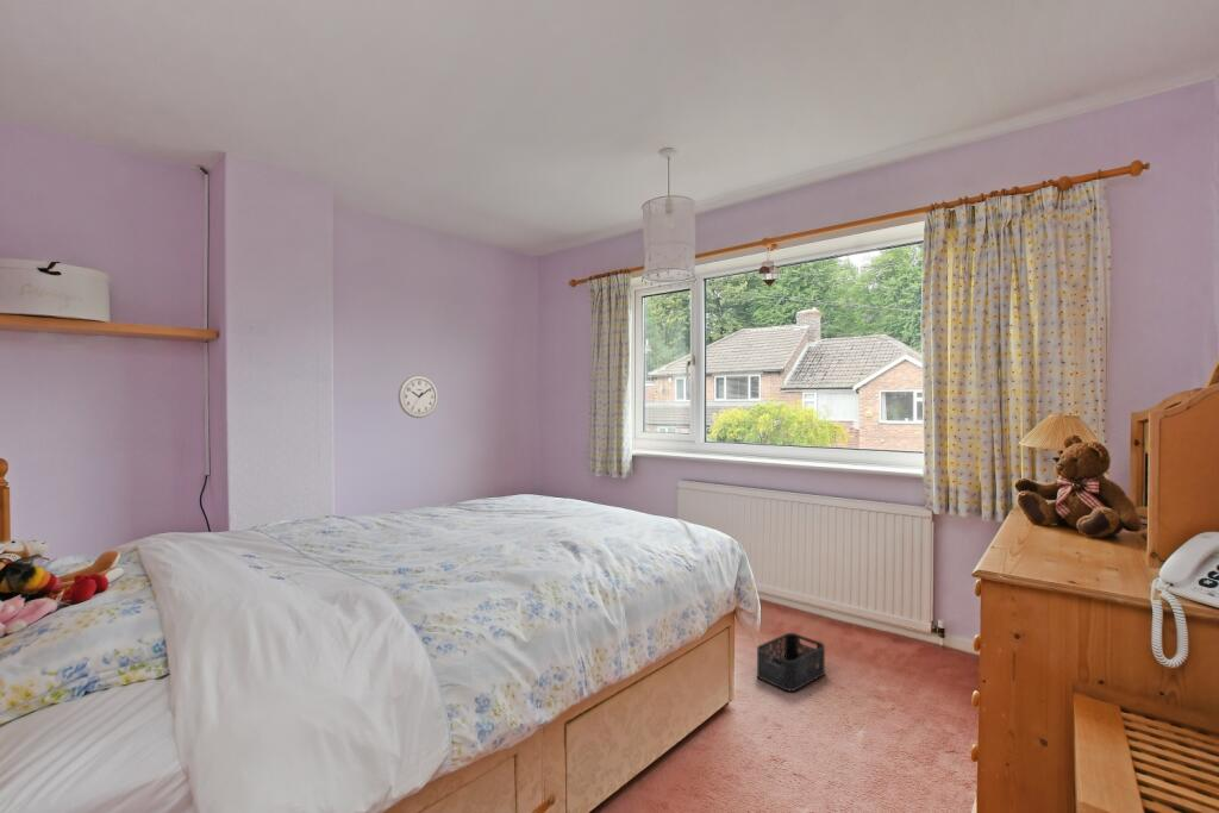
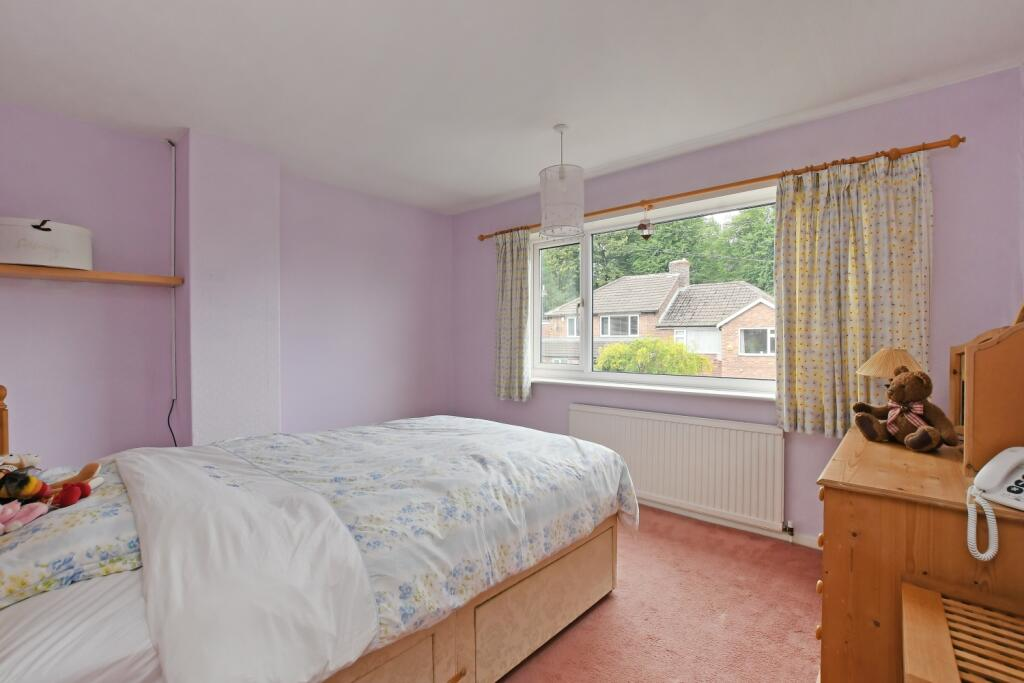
- storage bin (790, 659)
- wall clock (419, 396)
